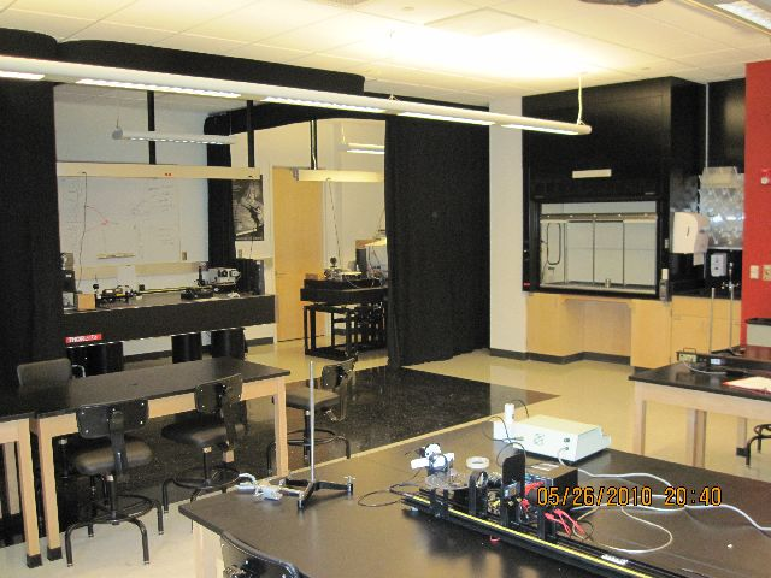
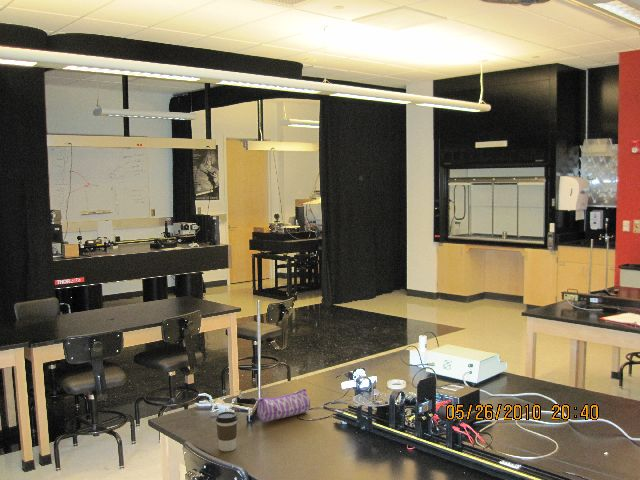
+ pencil case (284, 405)
+ coffee cup (227, 431)
